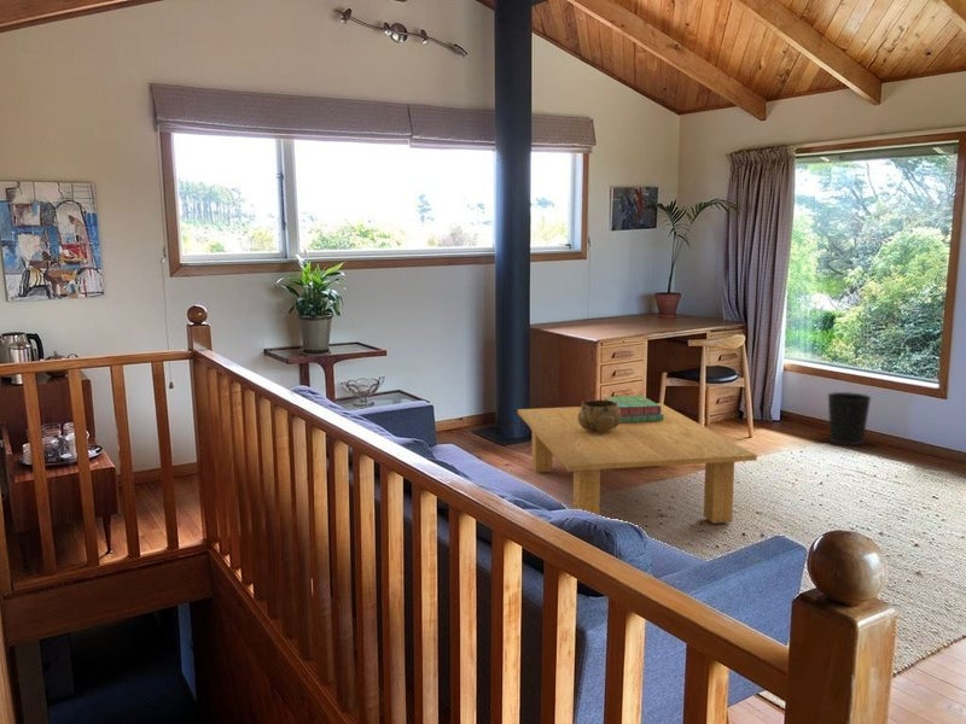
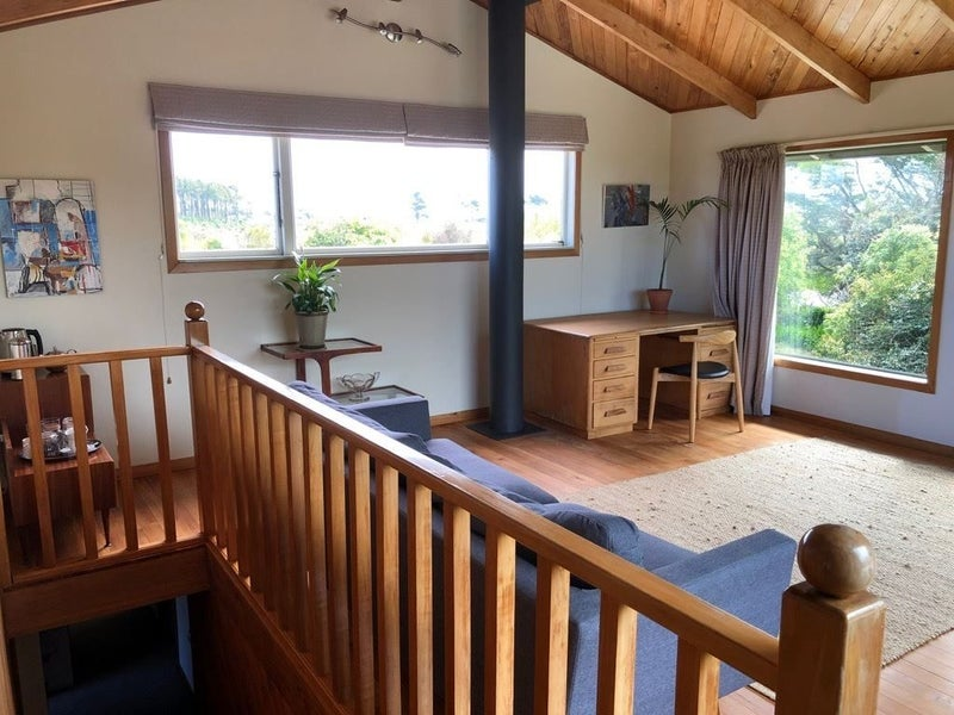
- wastebasket (848, 418)
- stack of books (632, 408)
- decorative bowl (599, 416)
- coffee table (621, 461)
